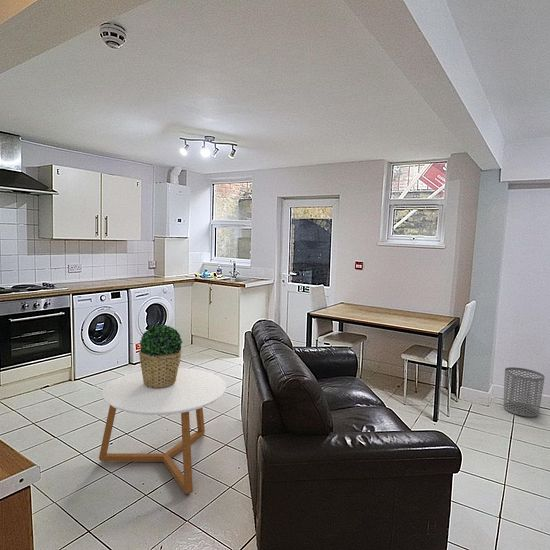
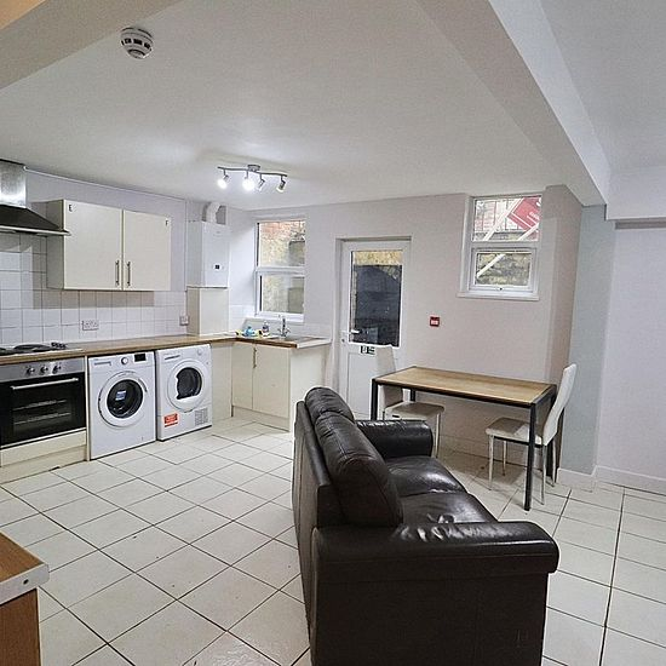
- potted plant (160, 353)
- waste bin (522, 391)
- coffee table (163, 414)
